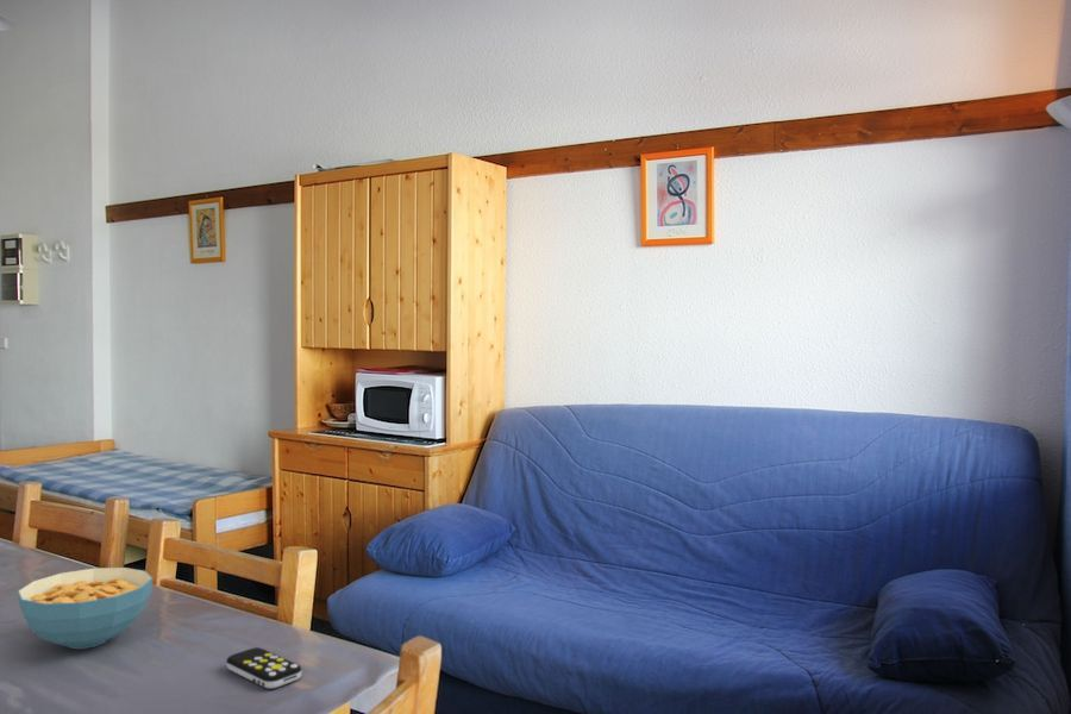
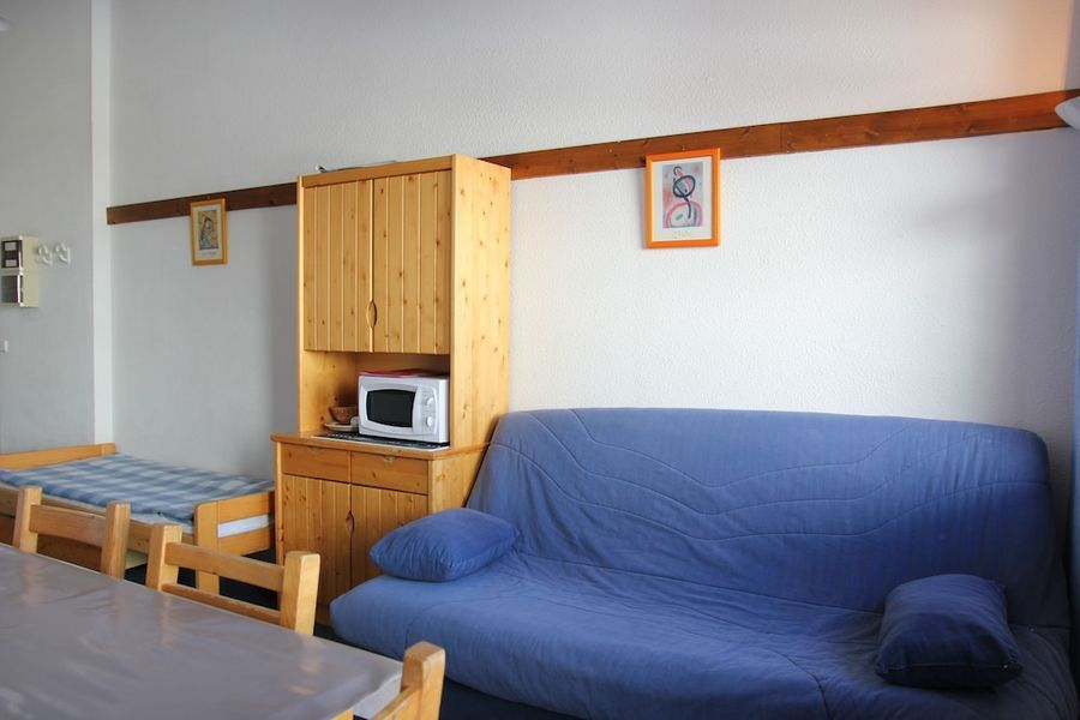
- remote control (263, 666)
- cereal bowl (87, 613)
